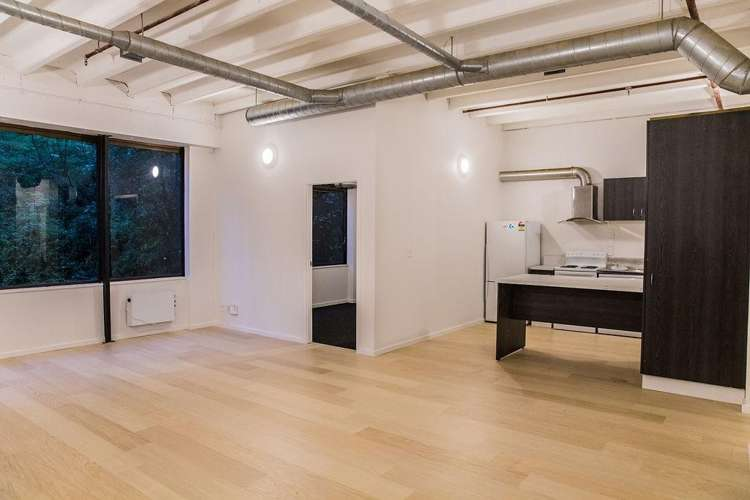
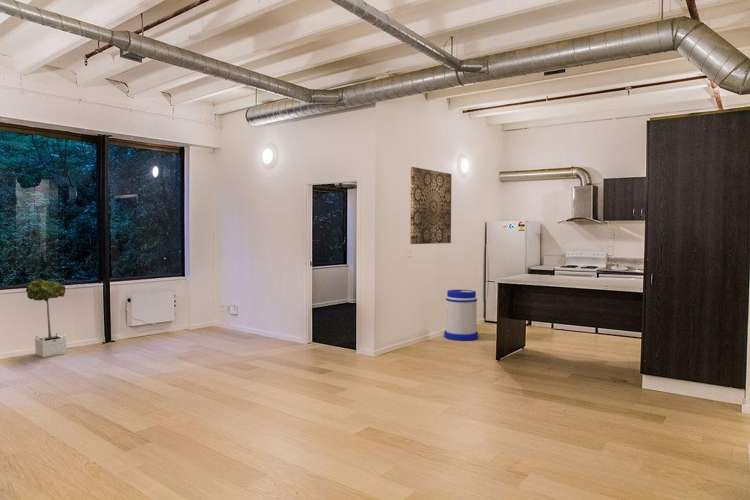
+ trash can (461, 314)
+ wall art (431, 207)
+ potted tree (47, 316)
